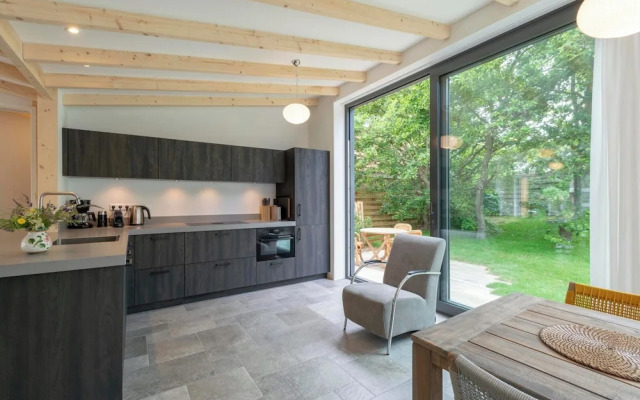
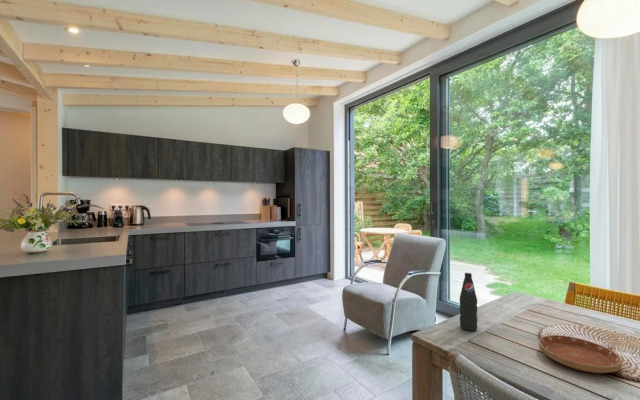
+ saucer (577, 353)
+ bottle (468, 300)
